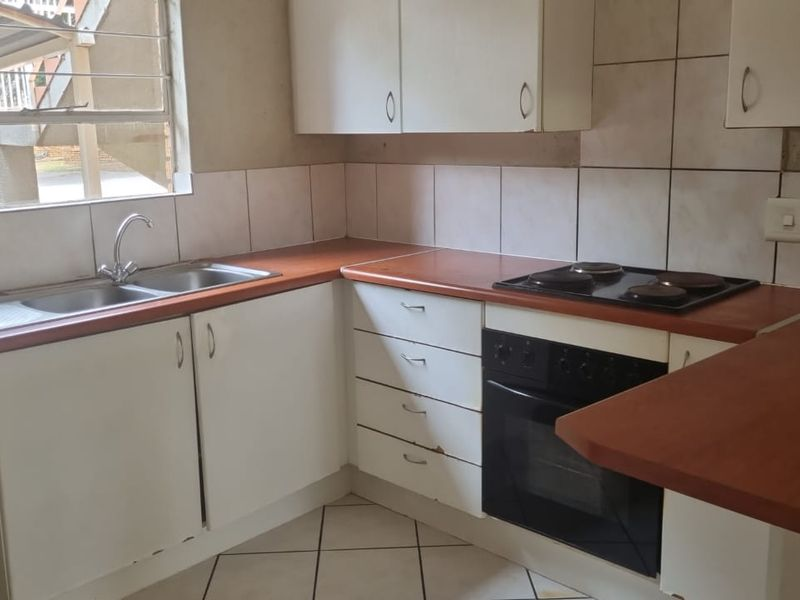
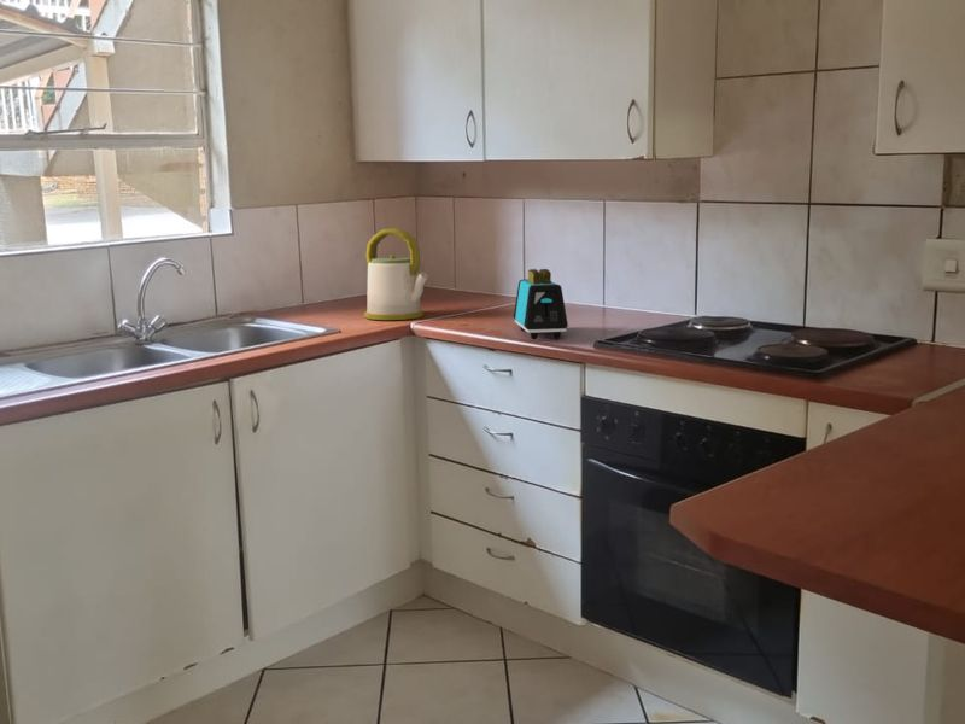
+ kettle (397, 273)
+ toaster (539, 302)
